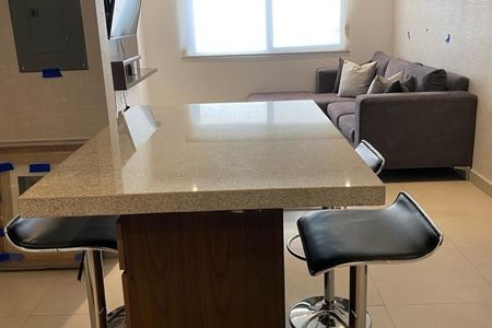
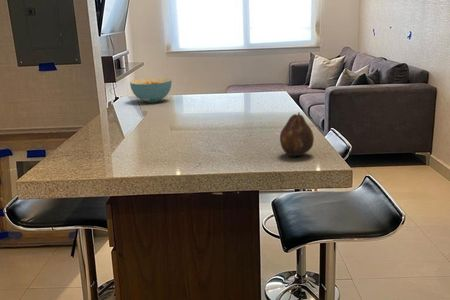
+ fruit (296, 133)
+ cereal bowl (151, 91)
